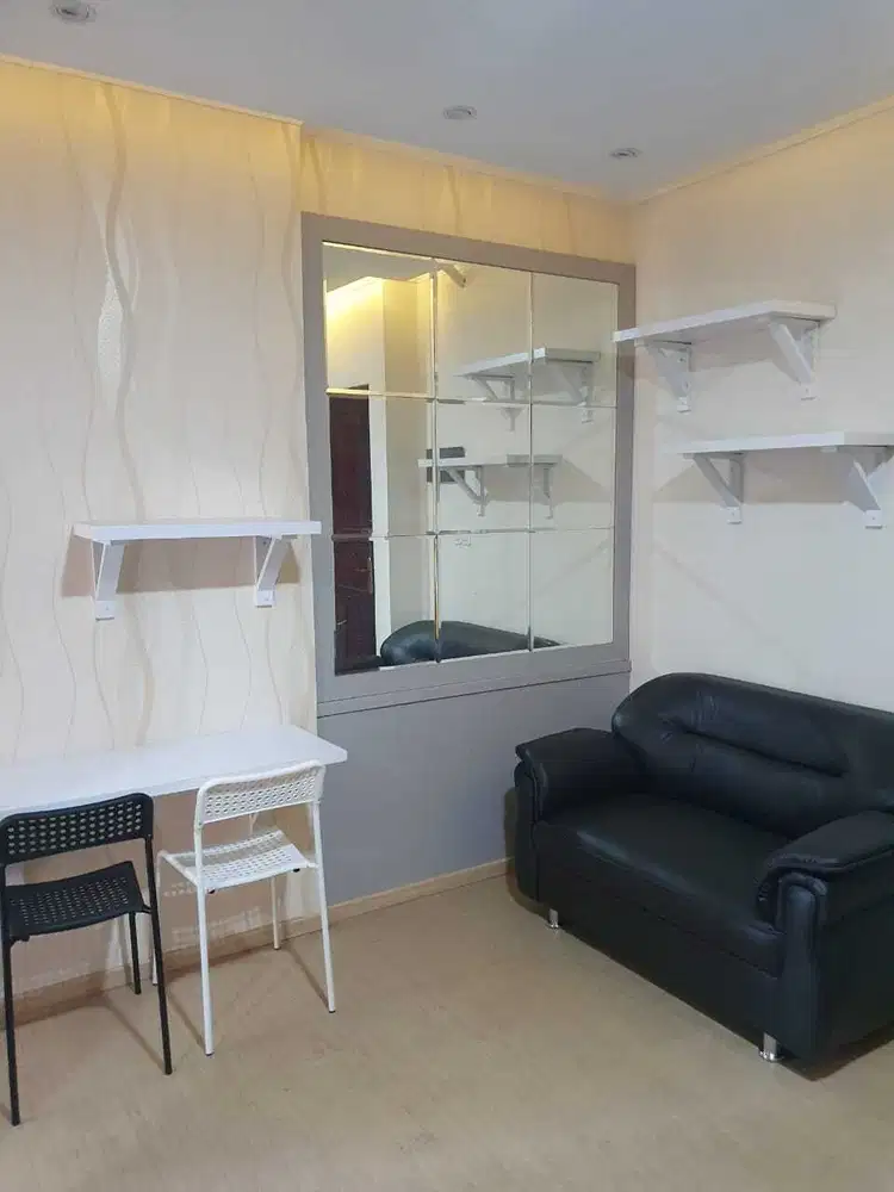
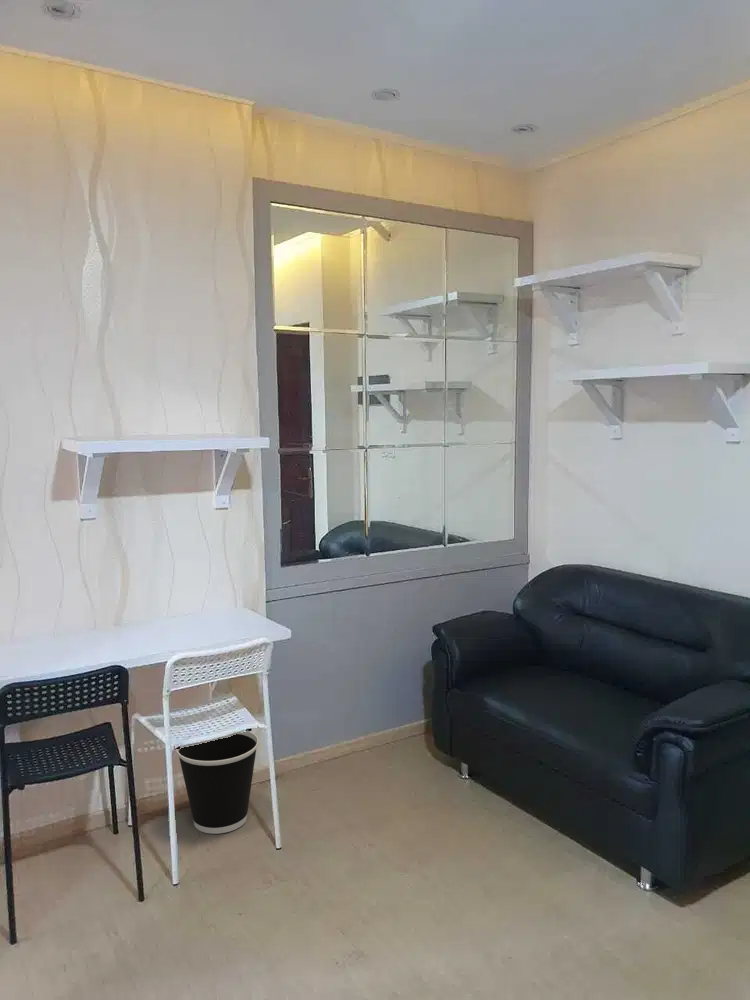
+ wastebasket (219, 781)
